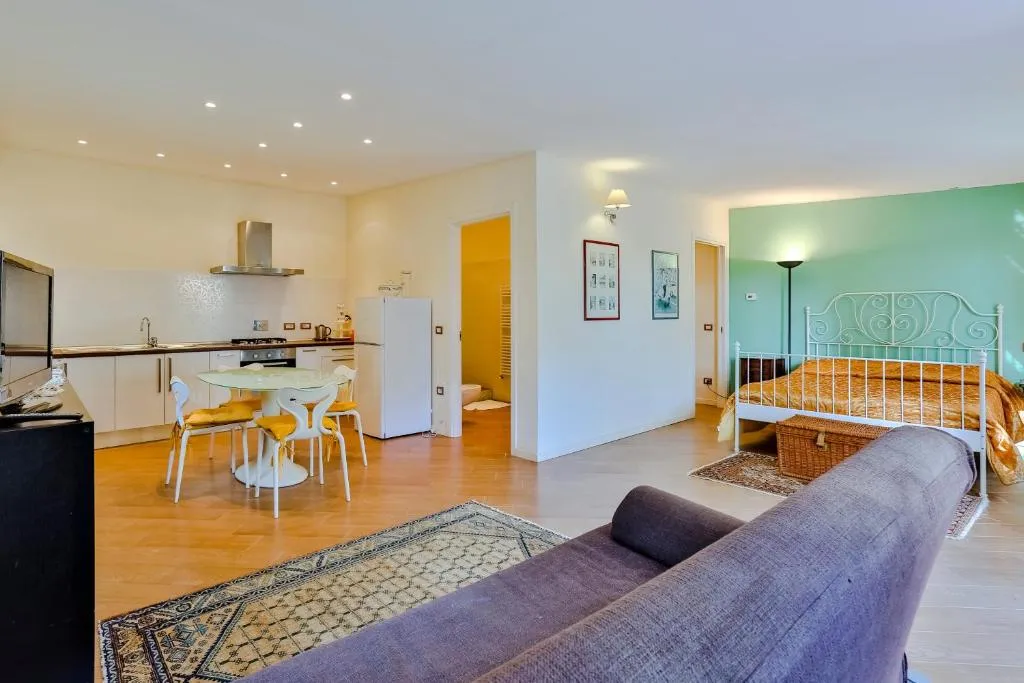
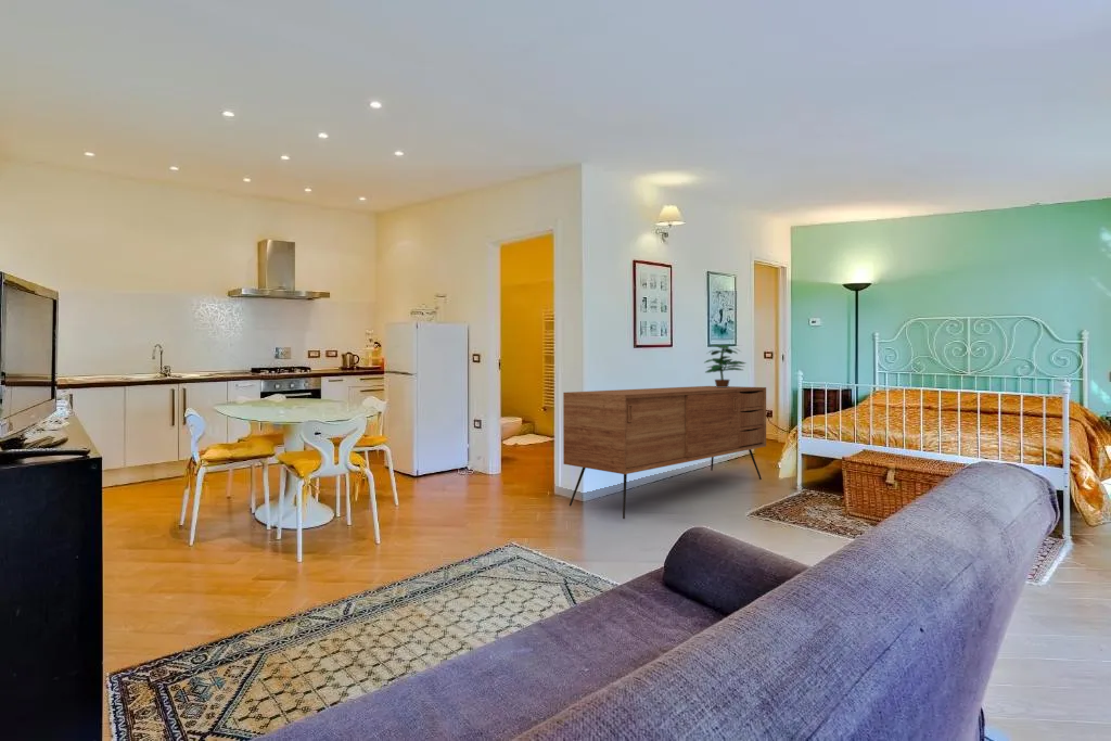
+ sideboard (674, 440)
+ potted plant (724, 365)
